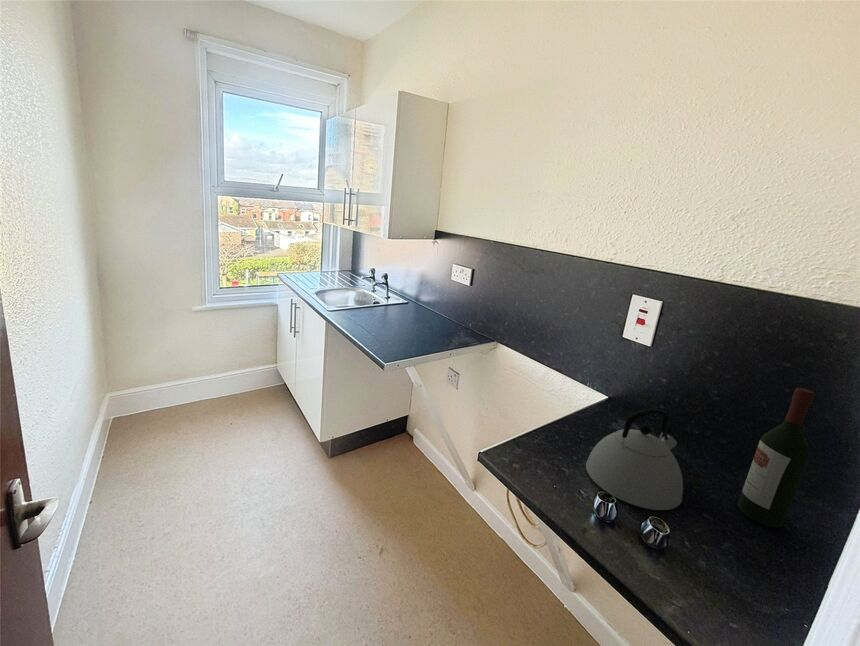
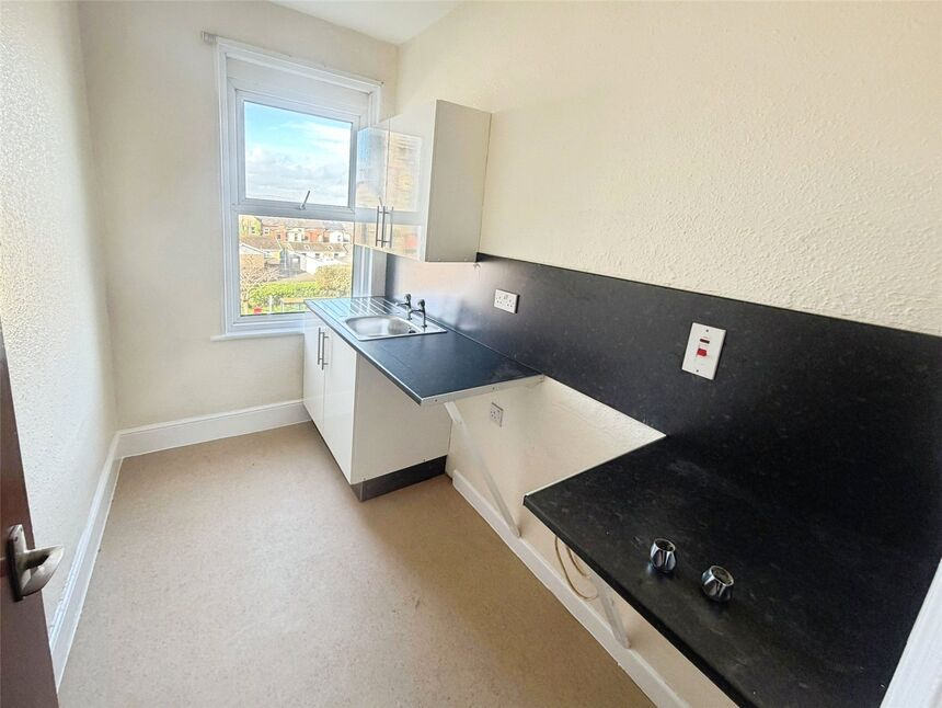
- kettle (642, 445)
- wine bottle (781, 455)
